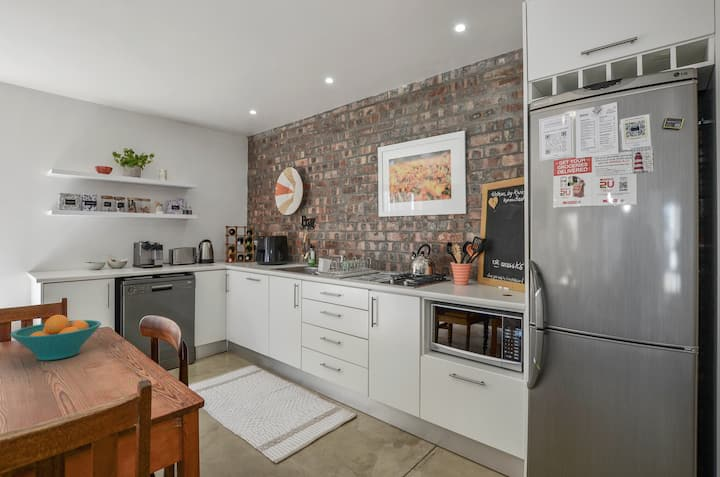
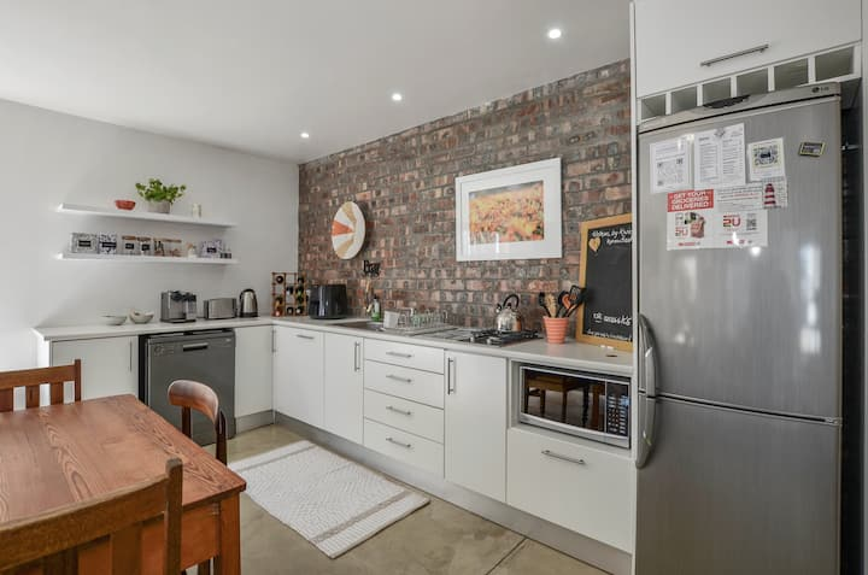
- fruit bowl (58, 335)
